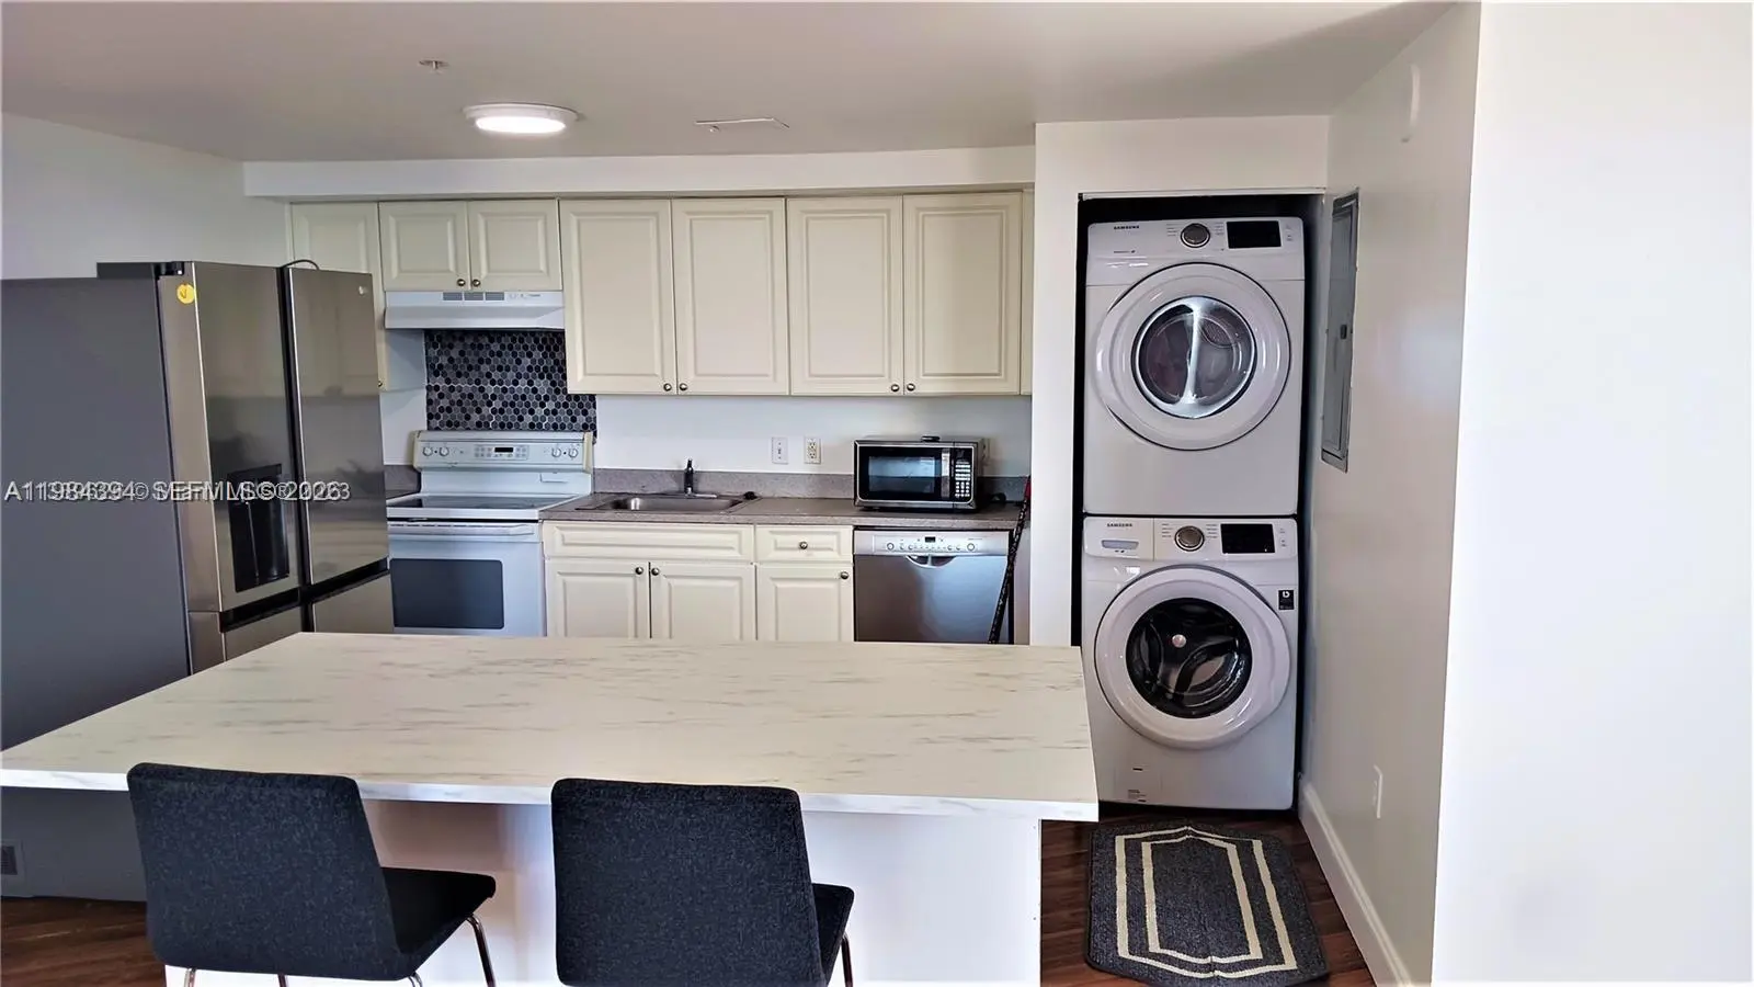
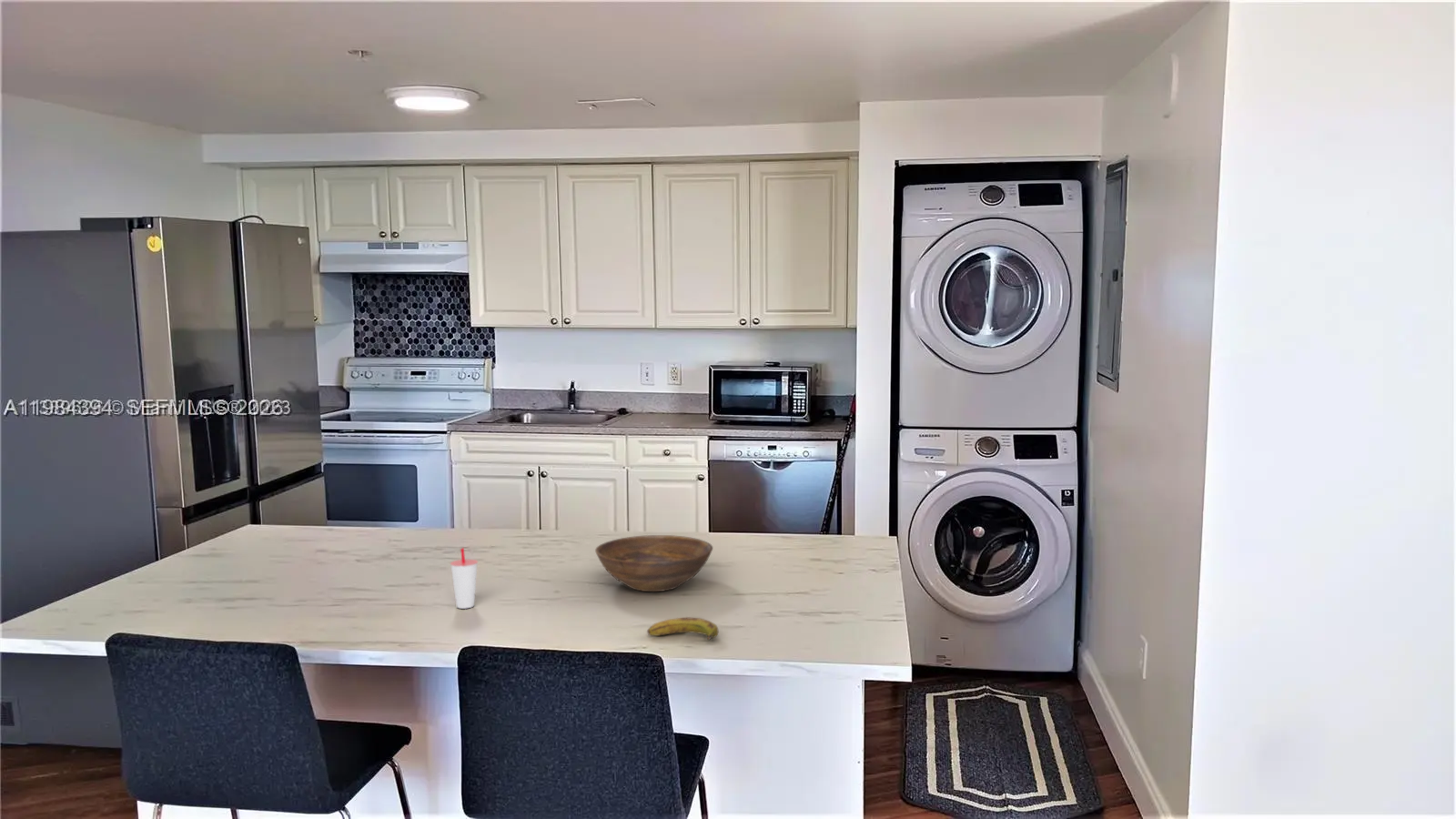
+ cup (464, 576)
+ bowl (654, 566)
+ banana (682, 630)
